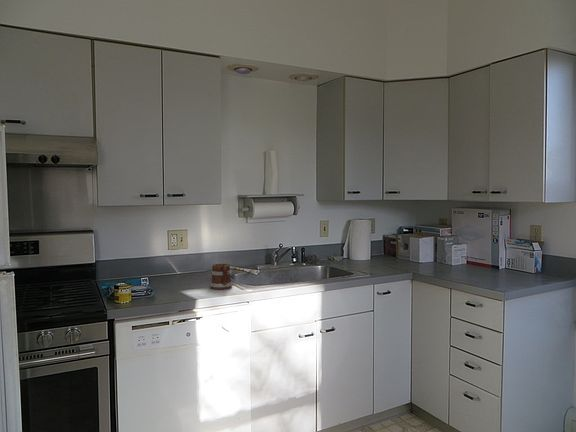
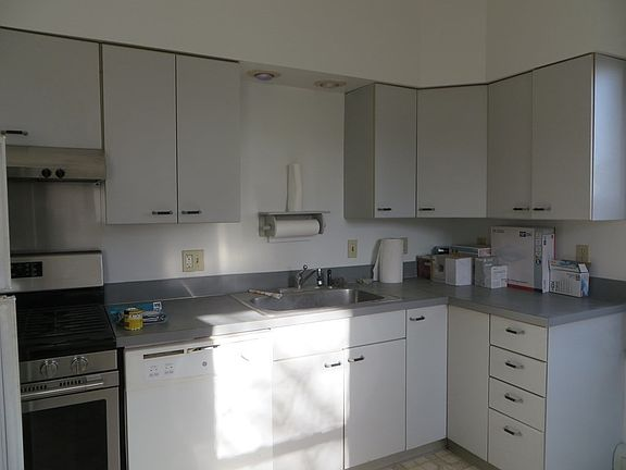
- mug (222, 275)
